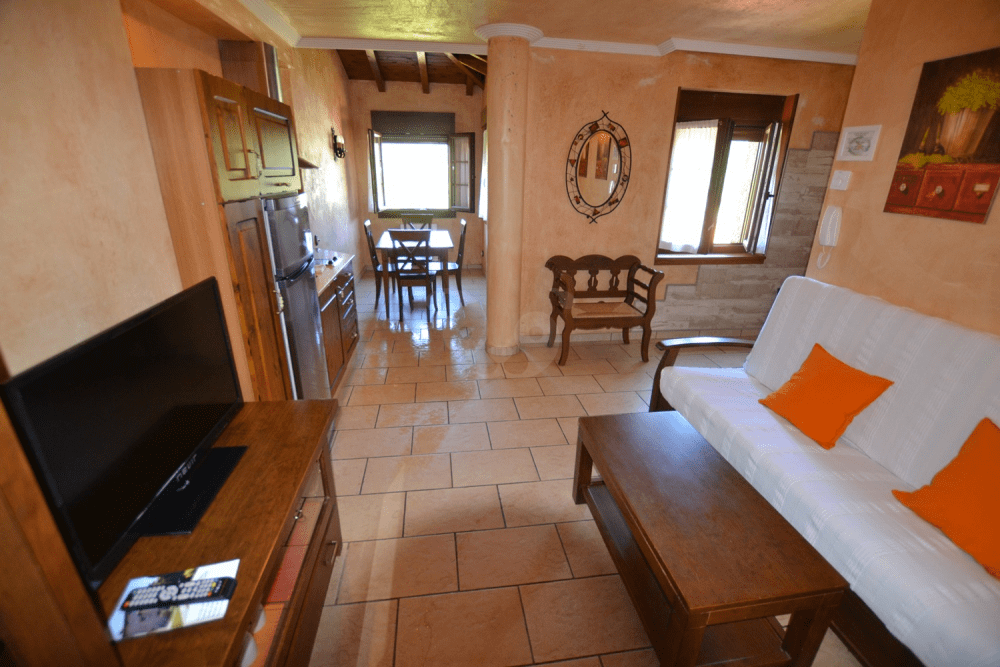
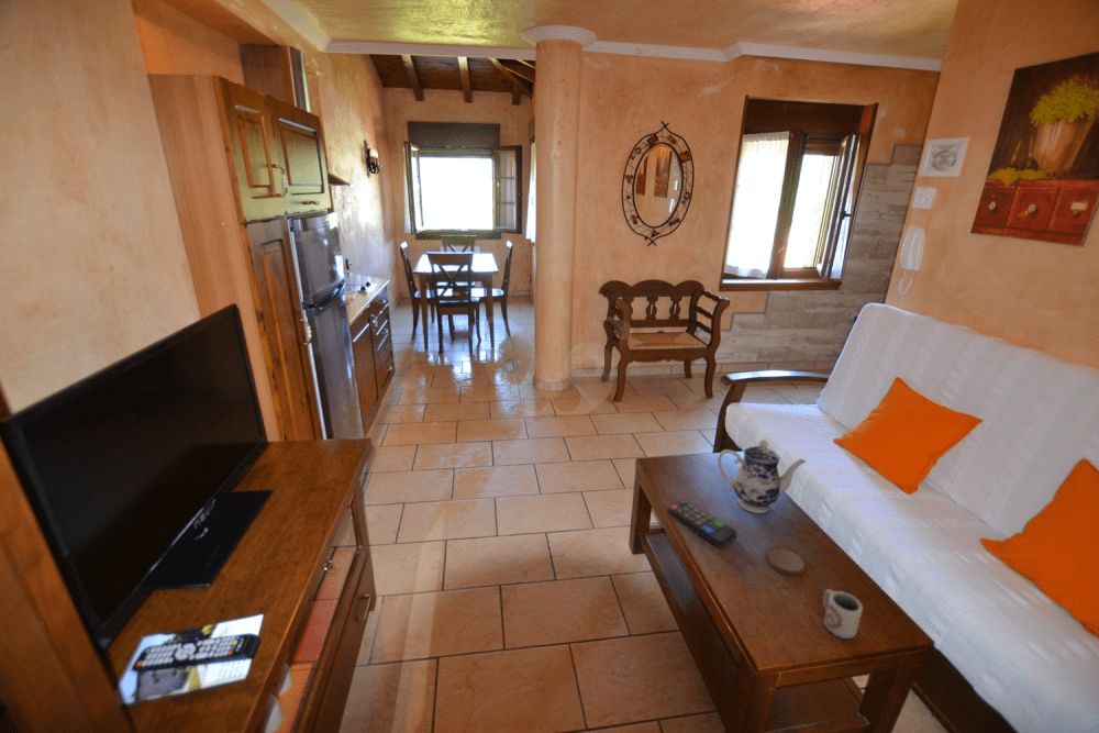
+ coaster (785, 560)
+ teapot (758, 473)
+ cup (839, 610)
+ remote control (700, 521)
